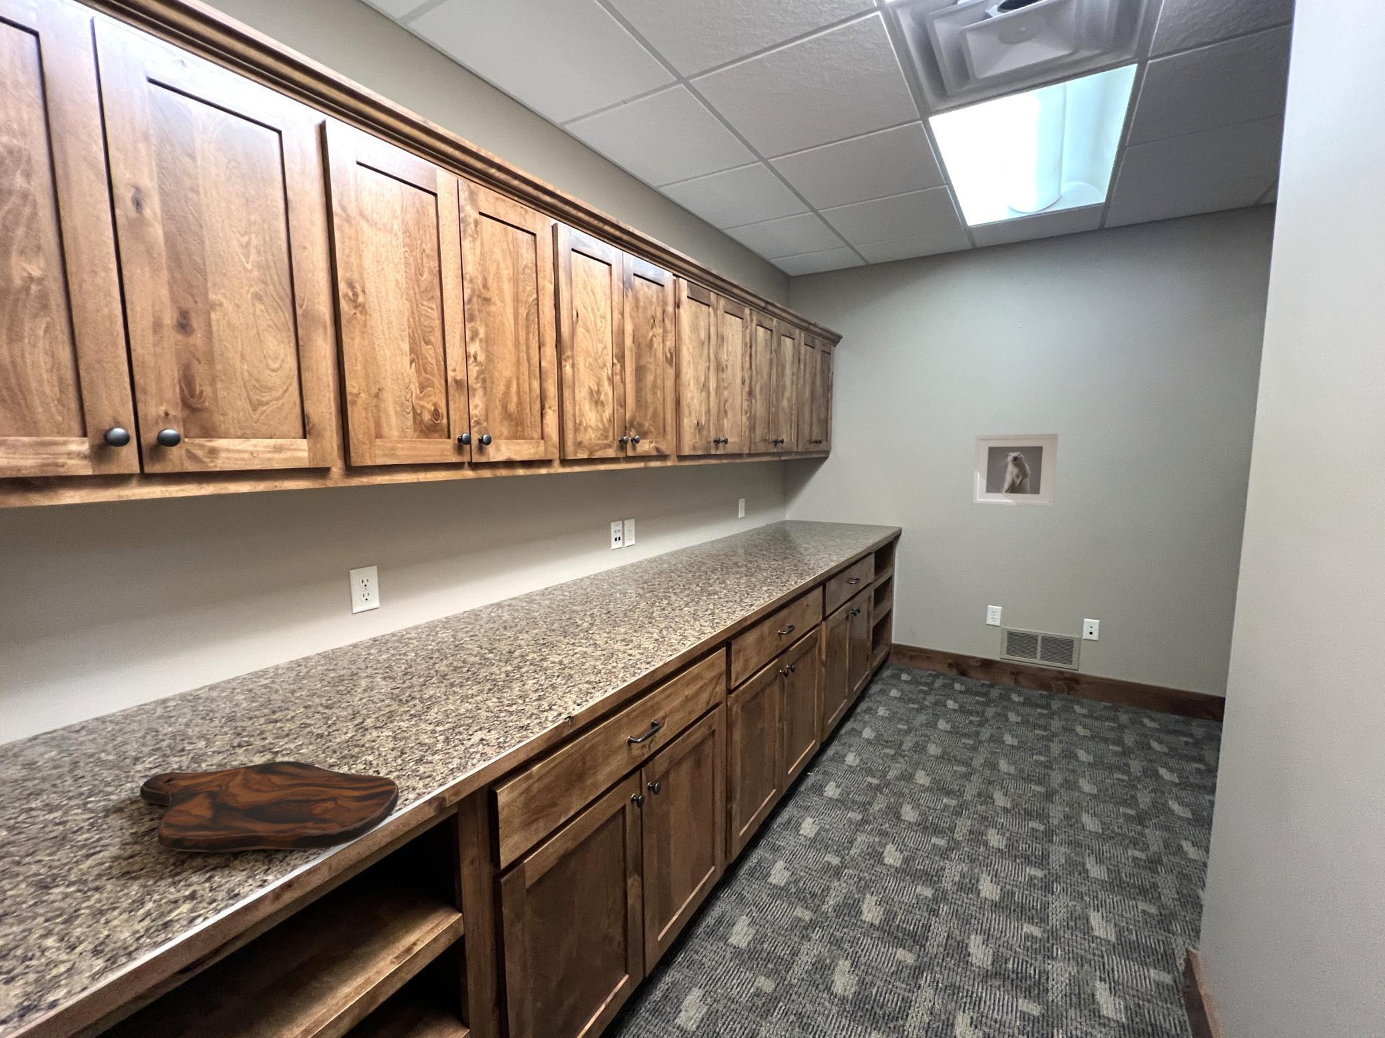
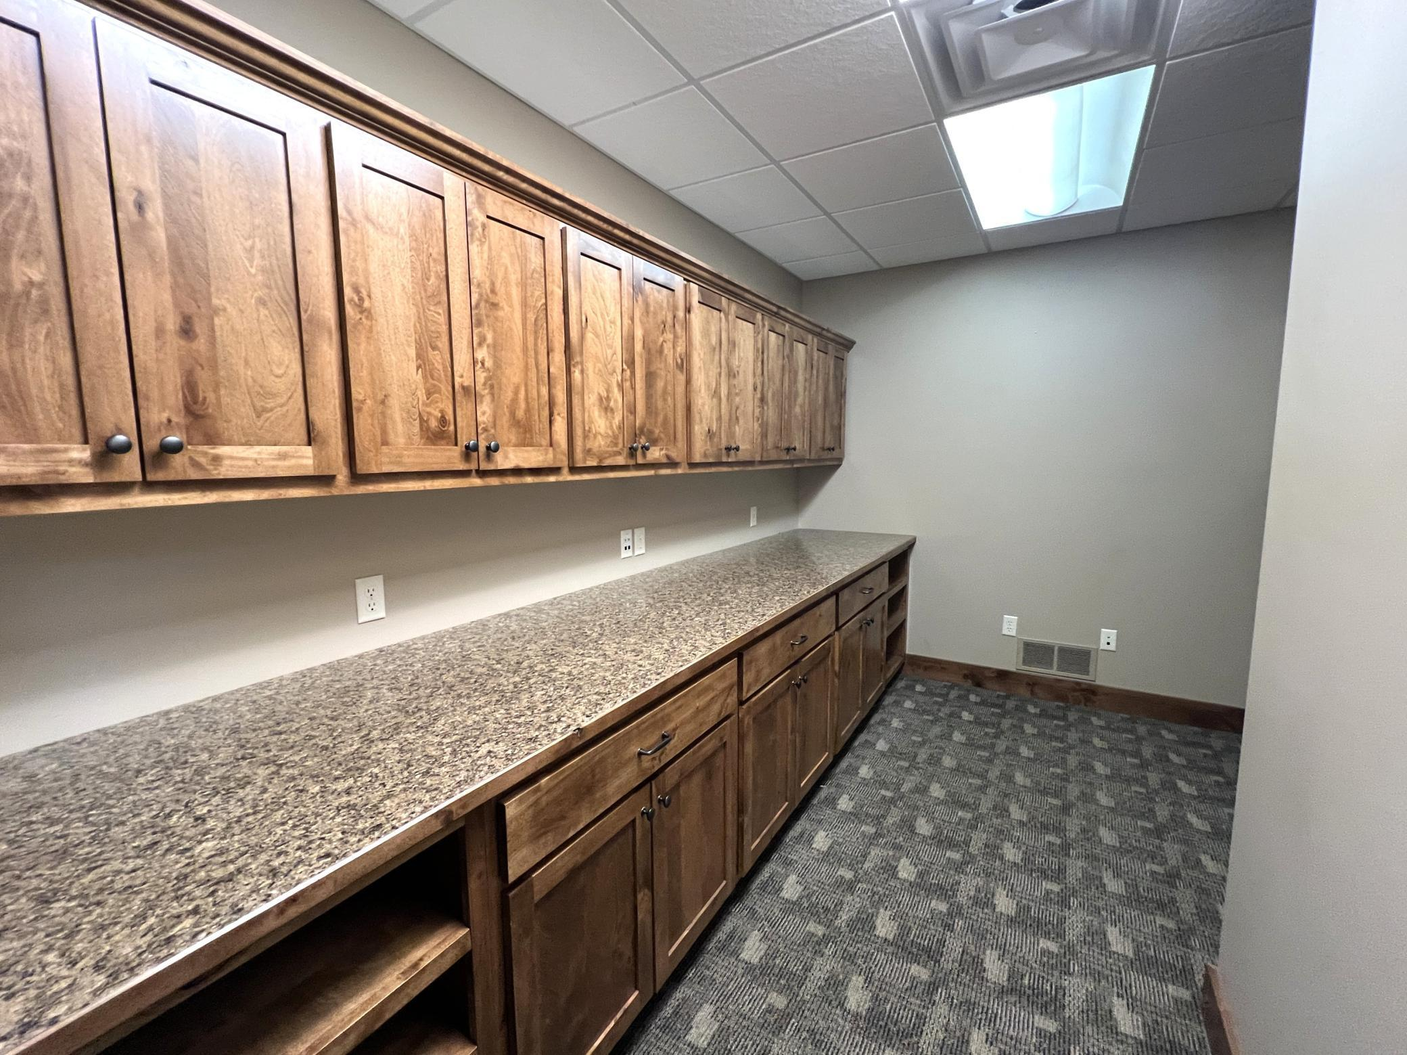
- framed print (1013, 470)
- cutting board (252, 804)
